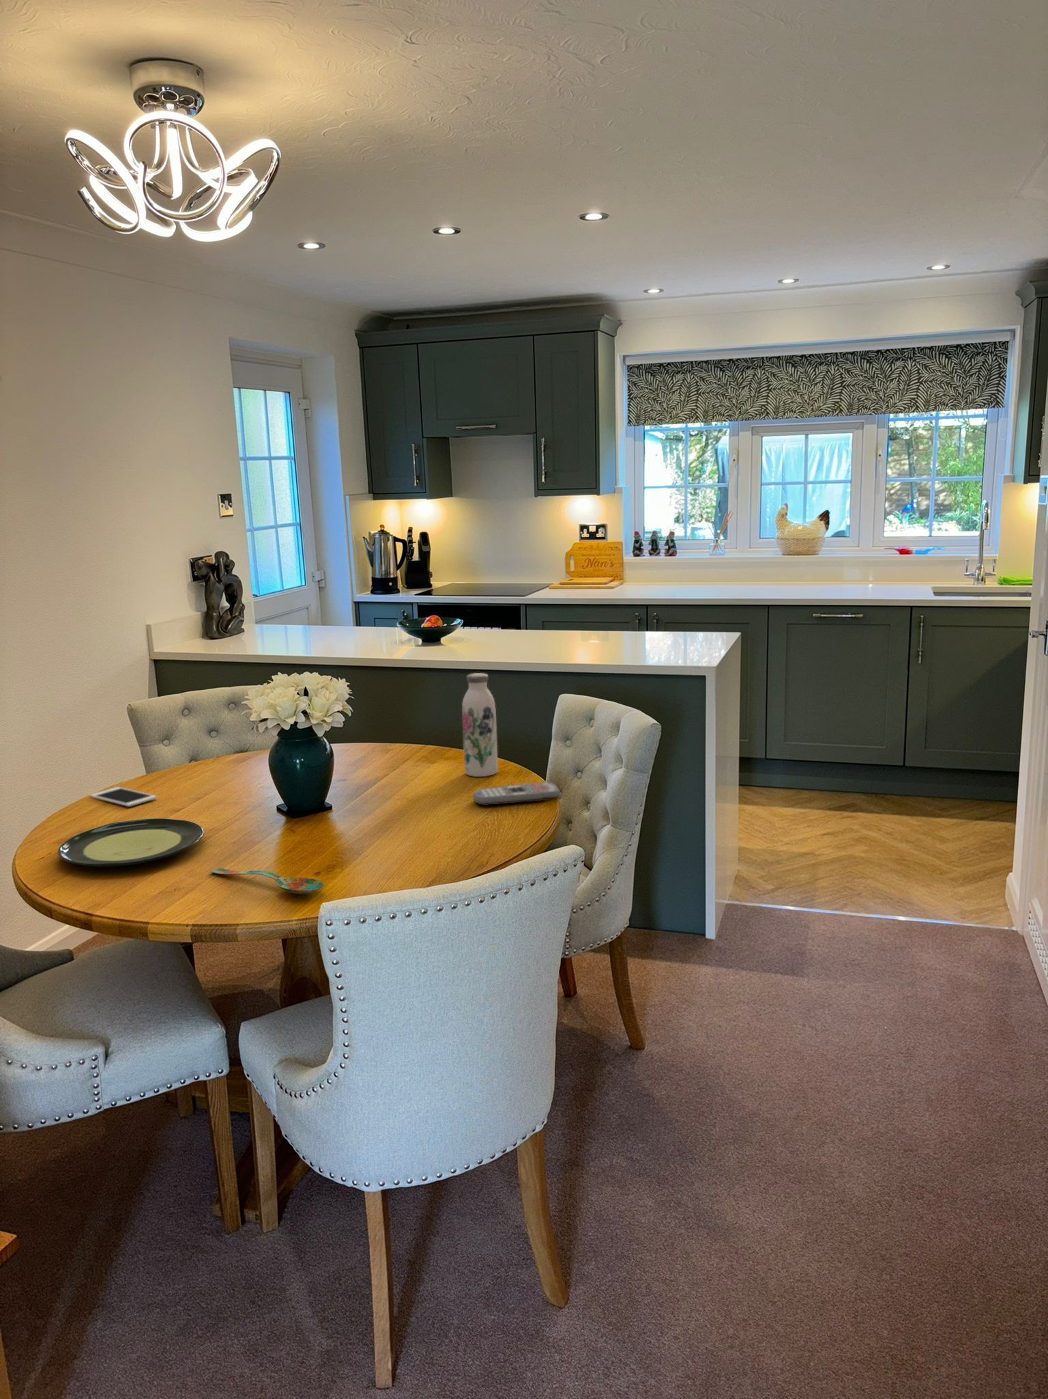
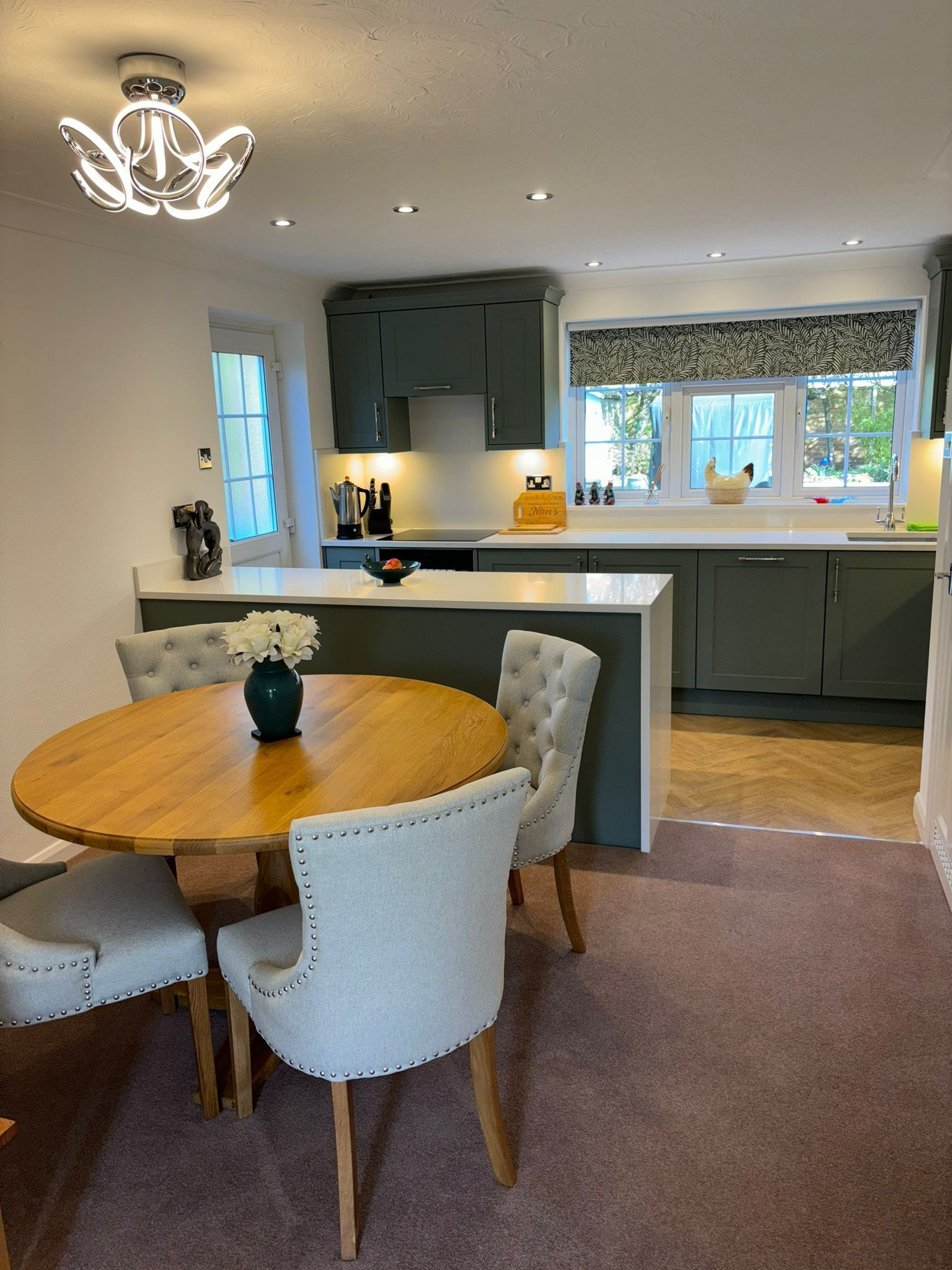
- water bottle (479, 724)
- spoon (265, 876)
- plate (132, 844)
- remote control (516, 794)
- cell phone (123, 796)
